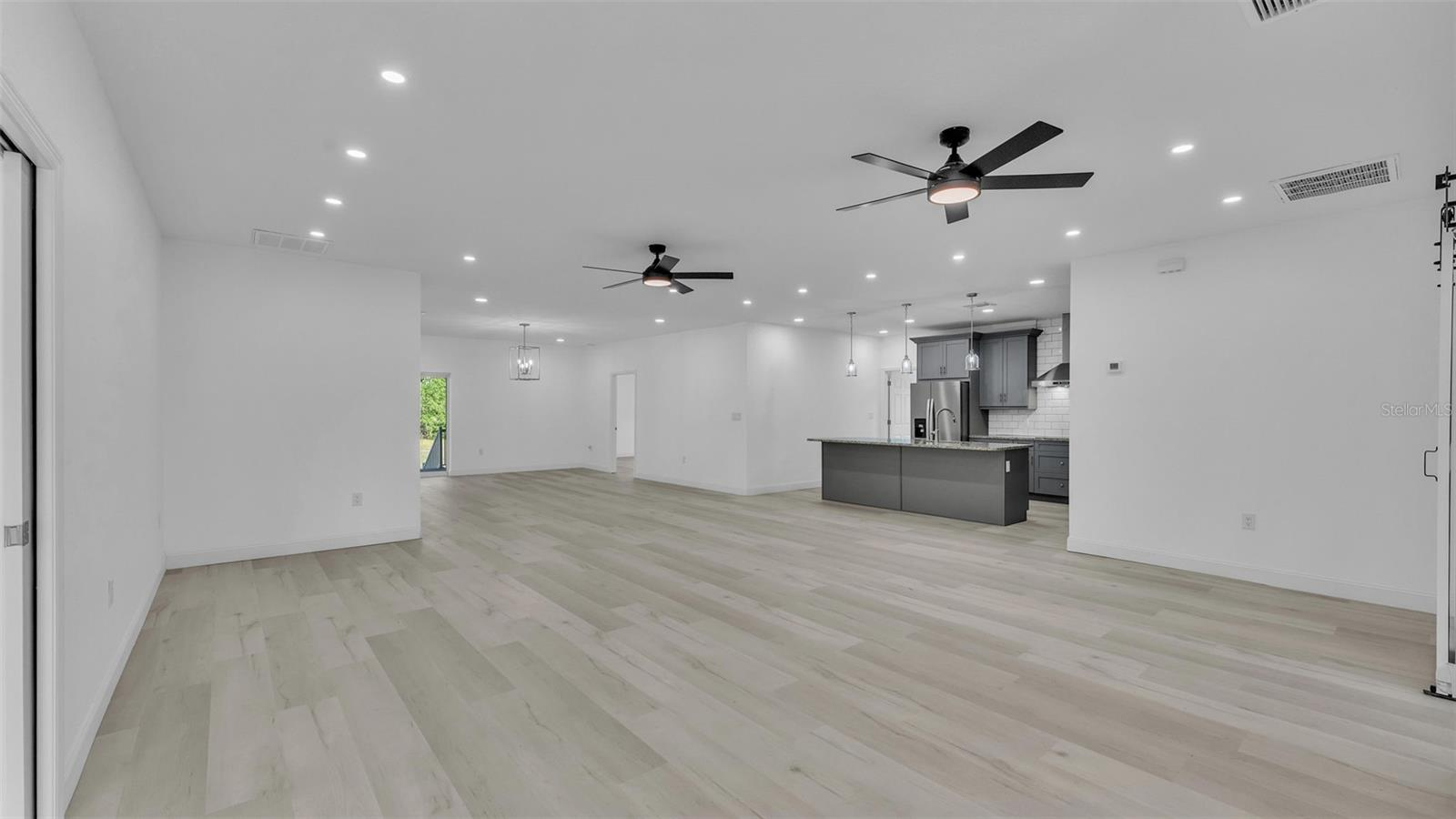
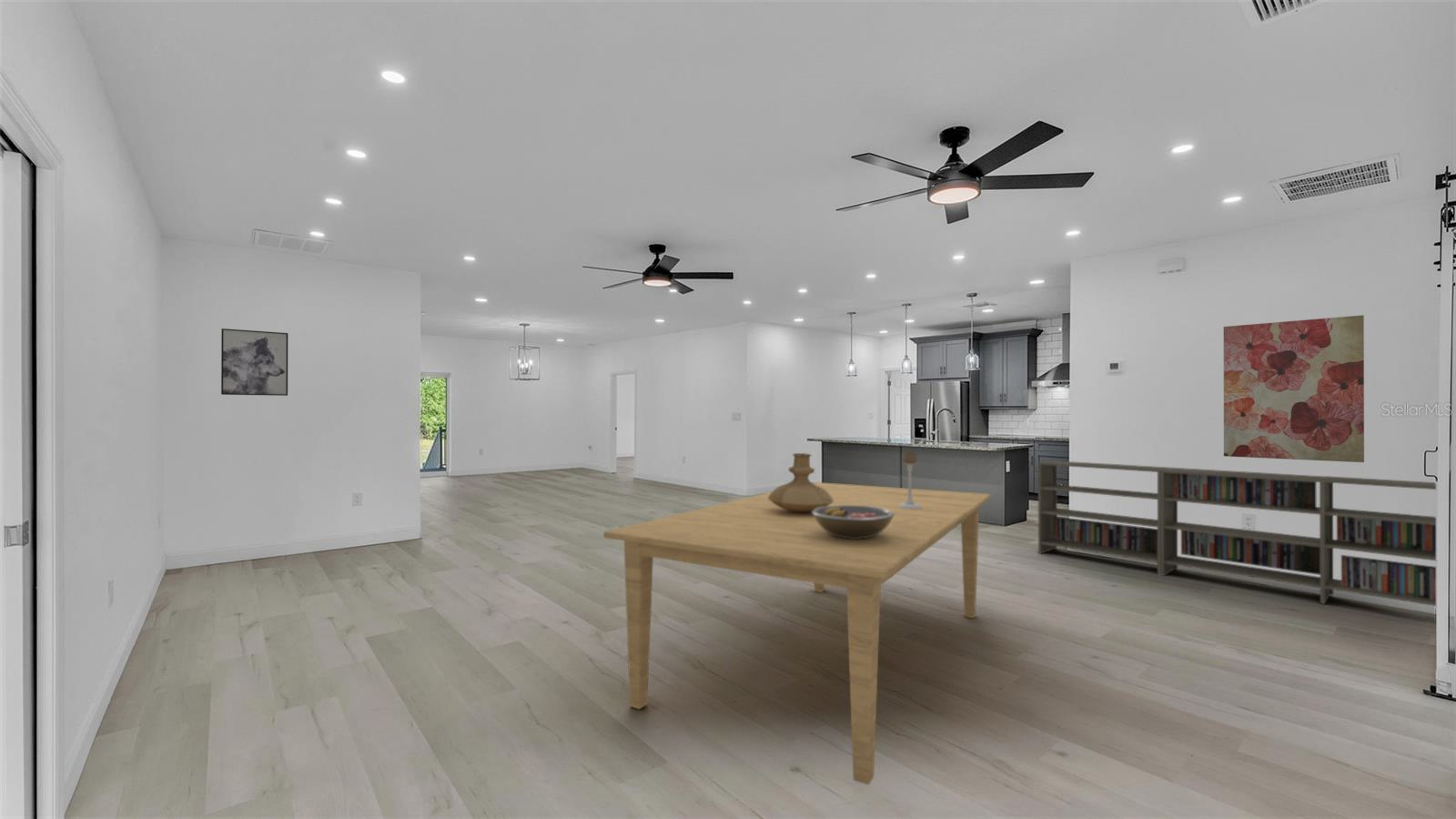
+ candle holder (909, 479)
+ fruit bowl (852, 520)
+ dining table (834, 581)
+ wall art (1289, 389)
+ bookcase (1238, 529)
+ wall art (255, 362)
+ vase (800, 482)
